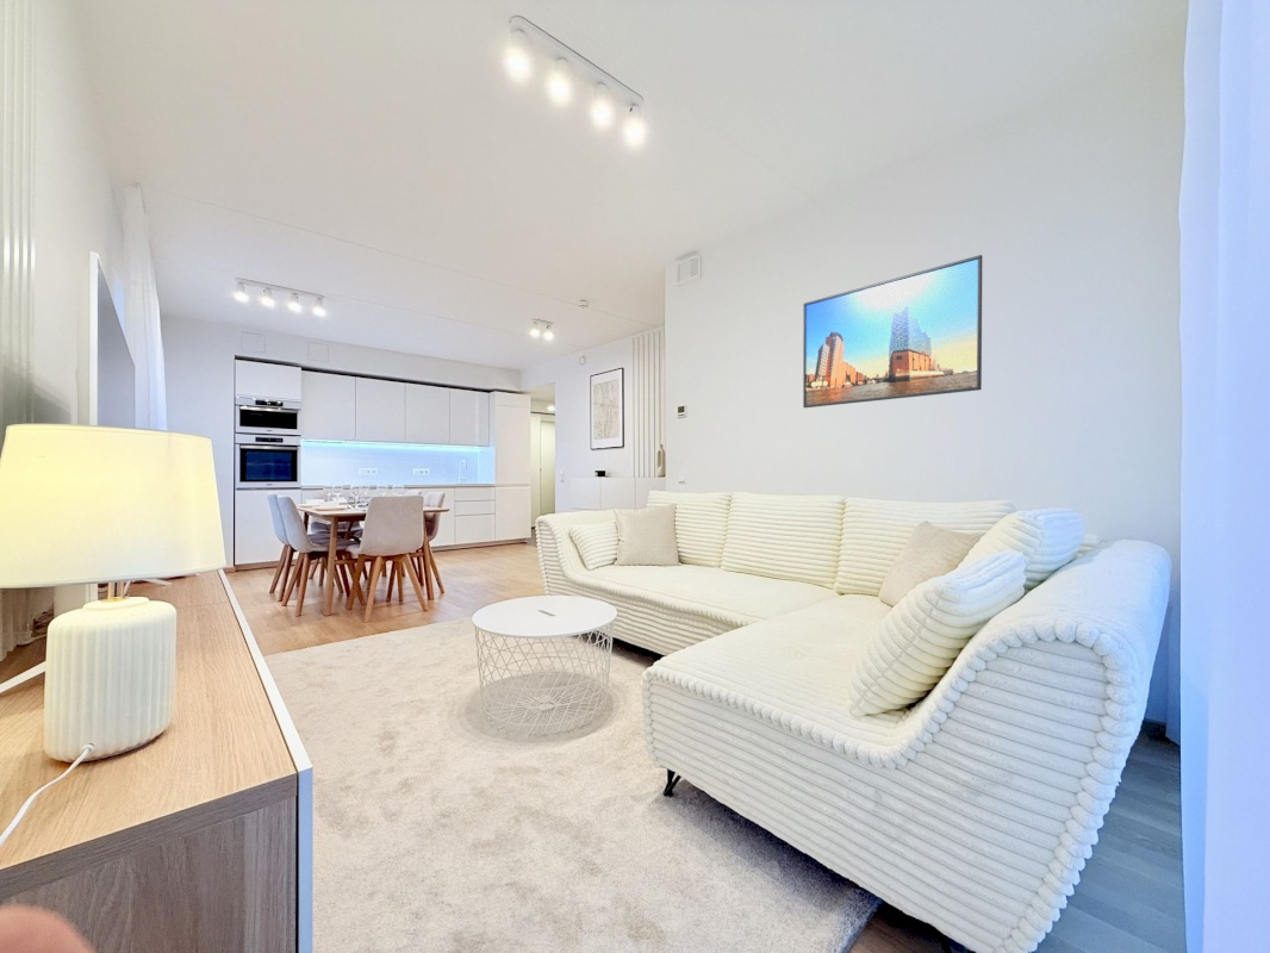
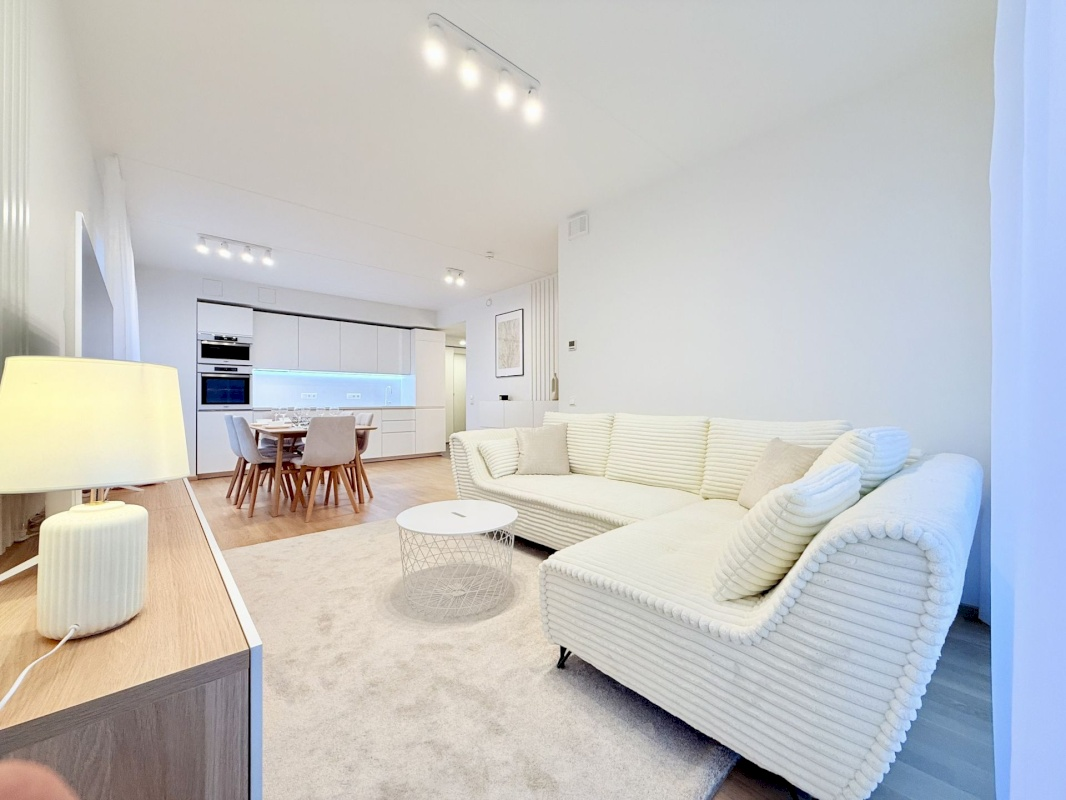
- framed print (880, 341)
